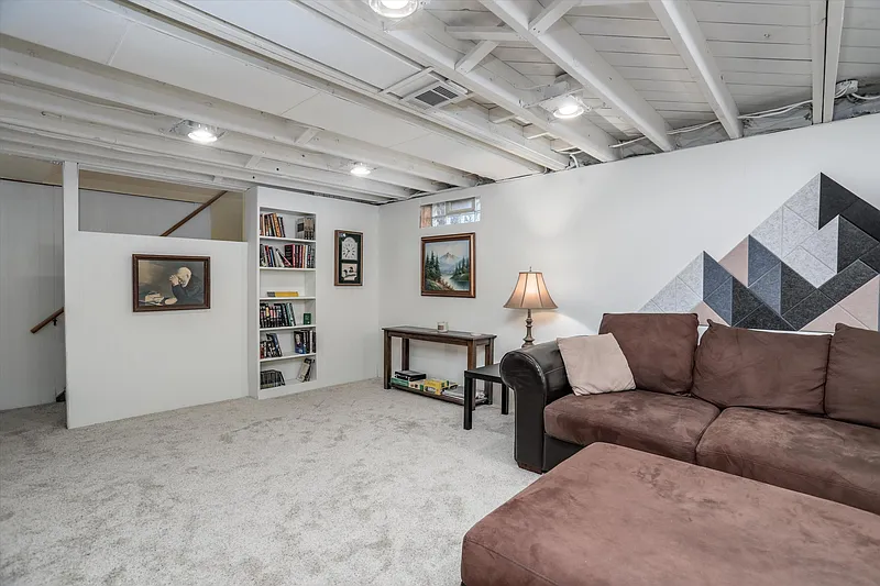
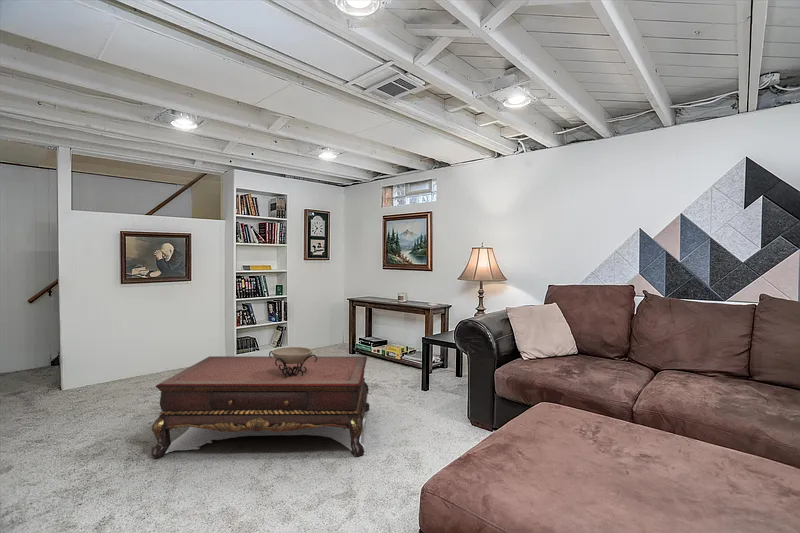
+ coffee table (273, 398)
+ decorative bowl (292, 362)
